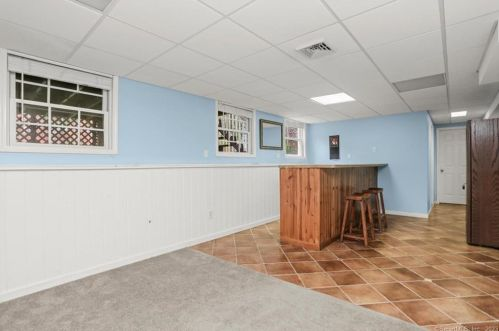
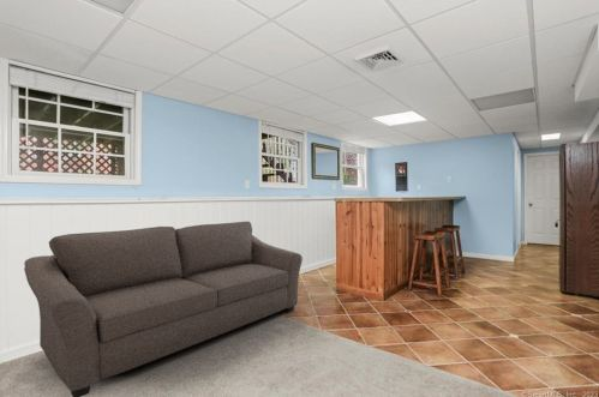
+ sofa (190, 277)
